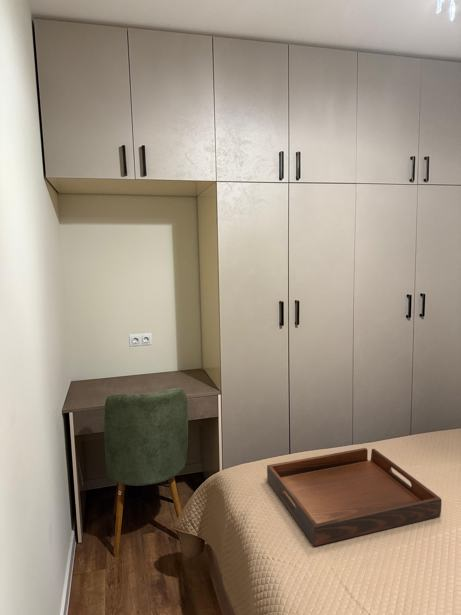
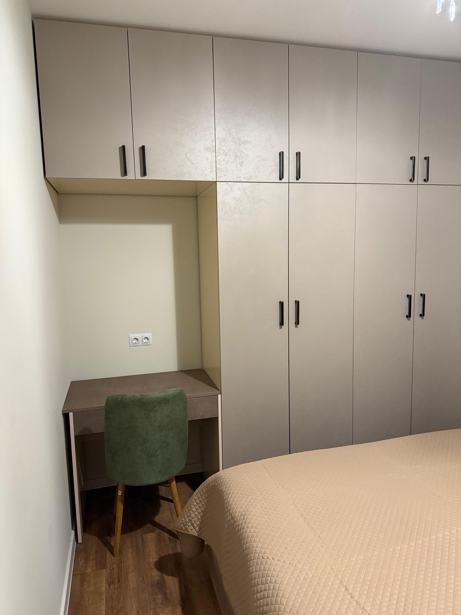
- serving tray (347, 488)
